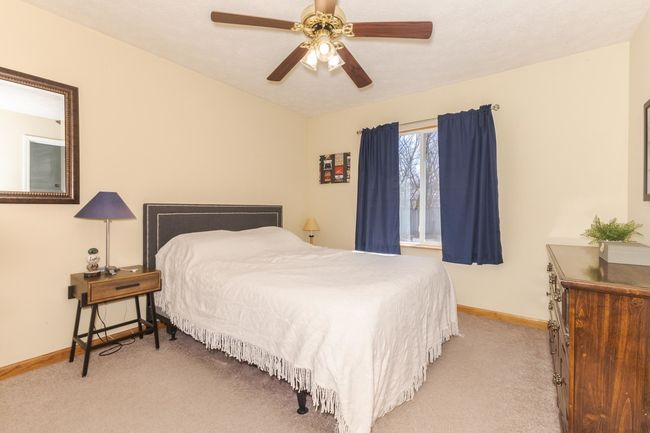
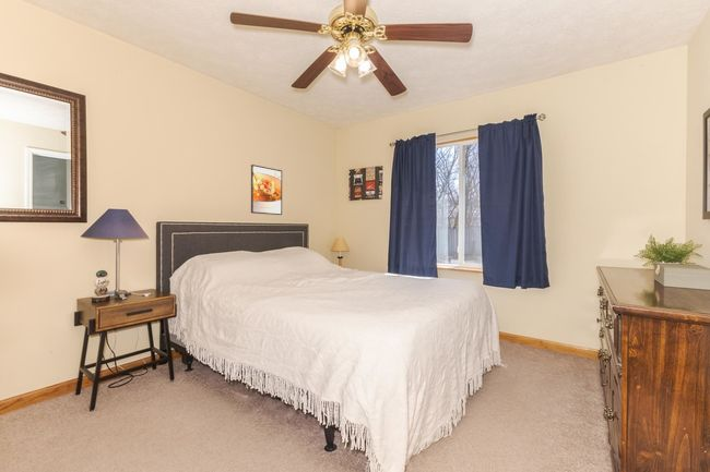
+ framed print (267, 191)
